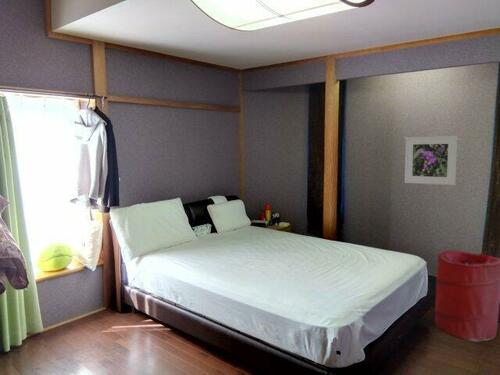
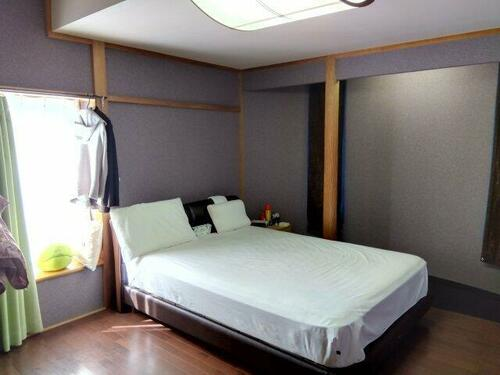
- laundry hamper (467, 291)
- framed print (429, 160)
